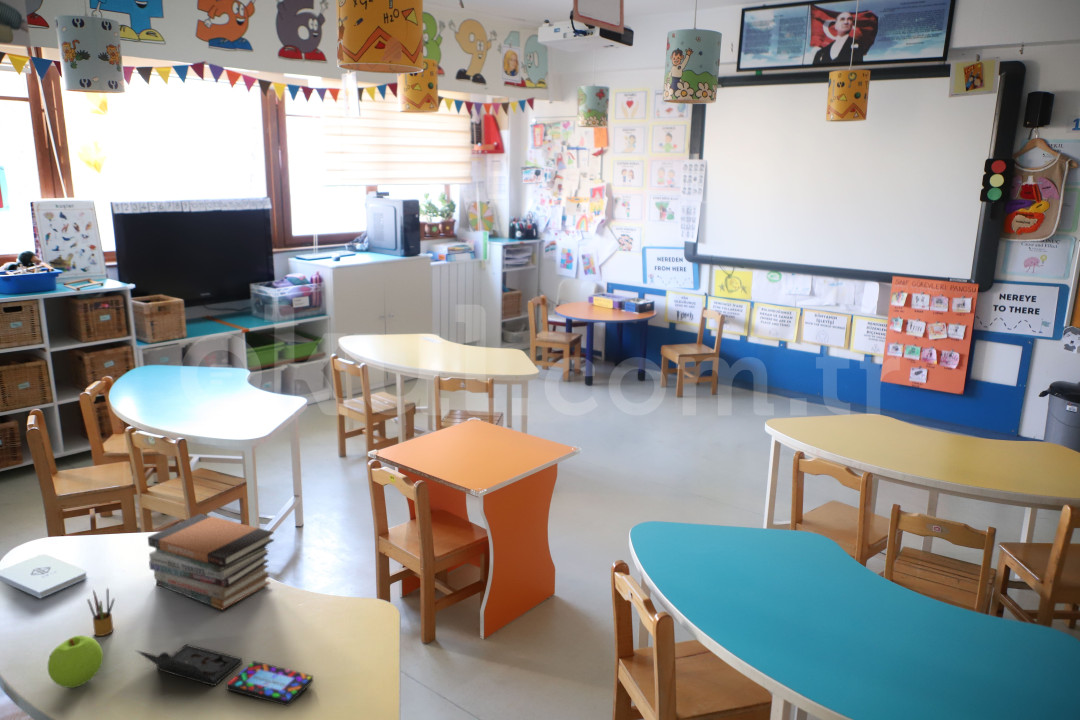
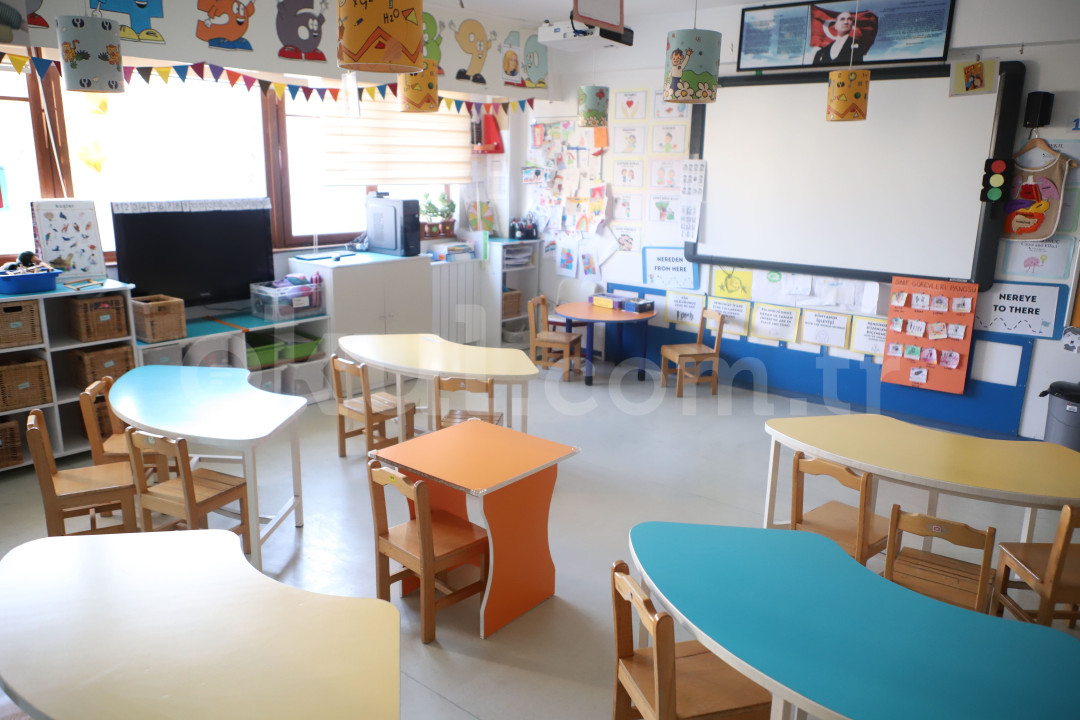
- notepad (42, 574)
- book stack (211, 559)
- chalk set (224, 664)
- pencil box (103, 612)
- apple (75, 661)
